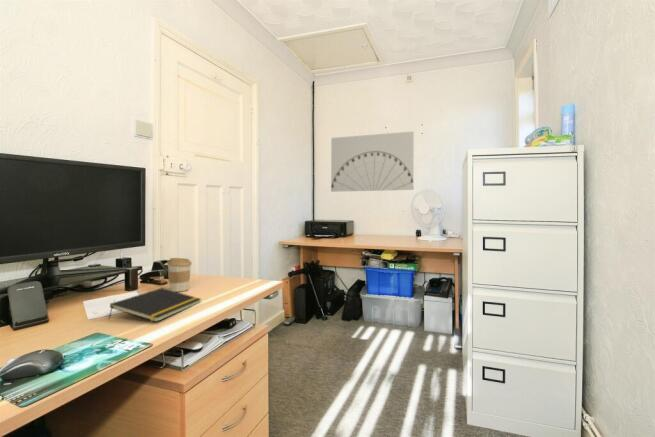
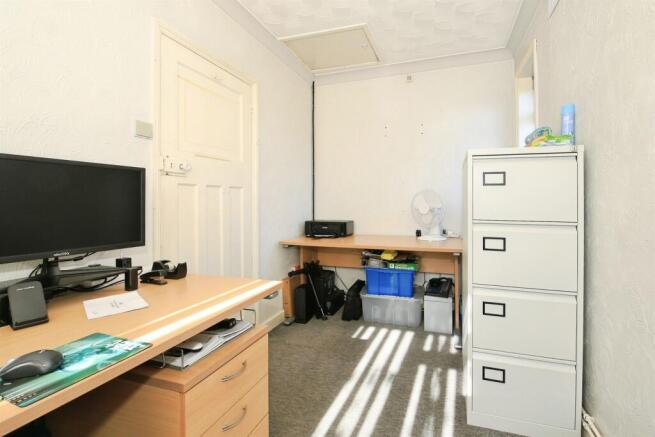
- wall art (370, 162)
- notepad (159, 302)
- coffee cup (179, 273)
